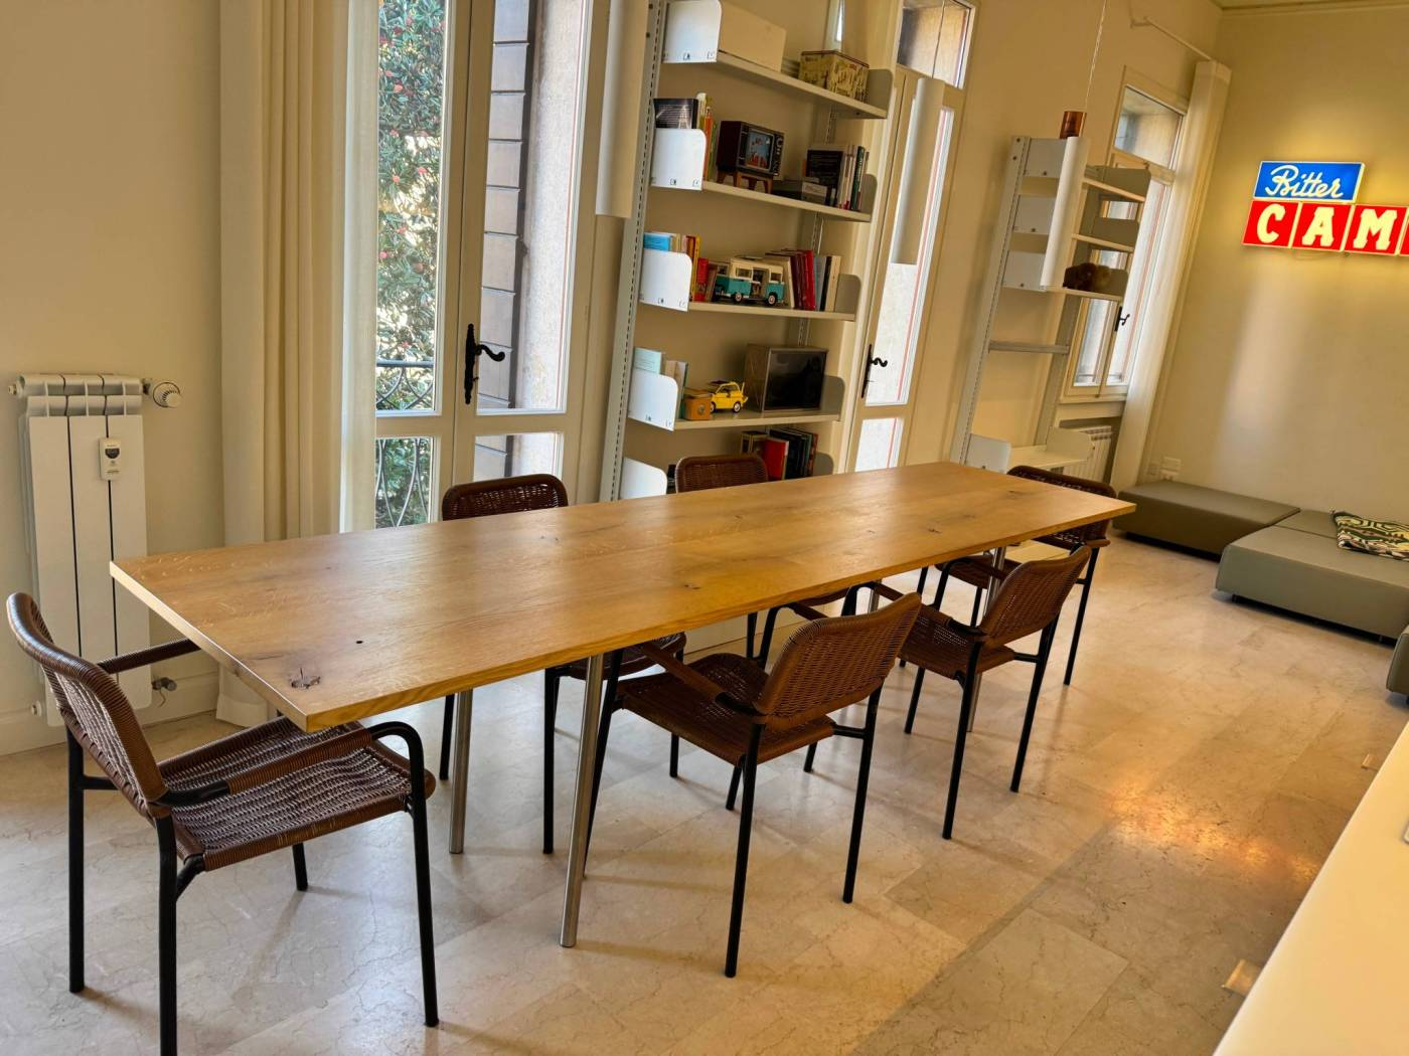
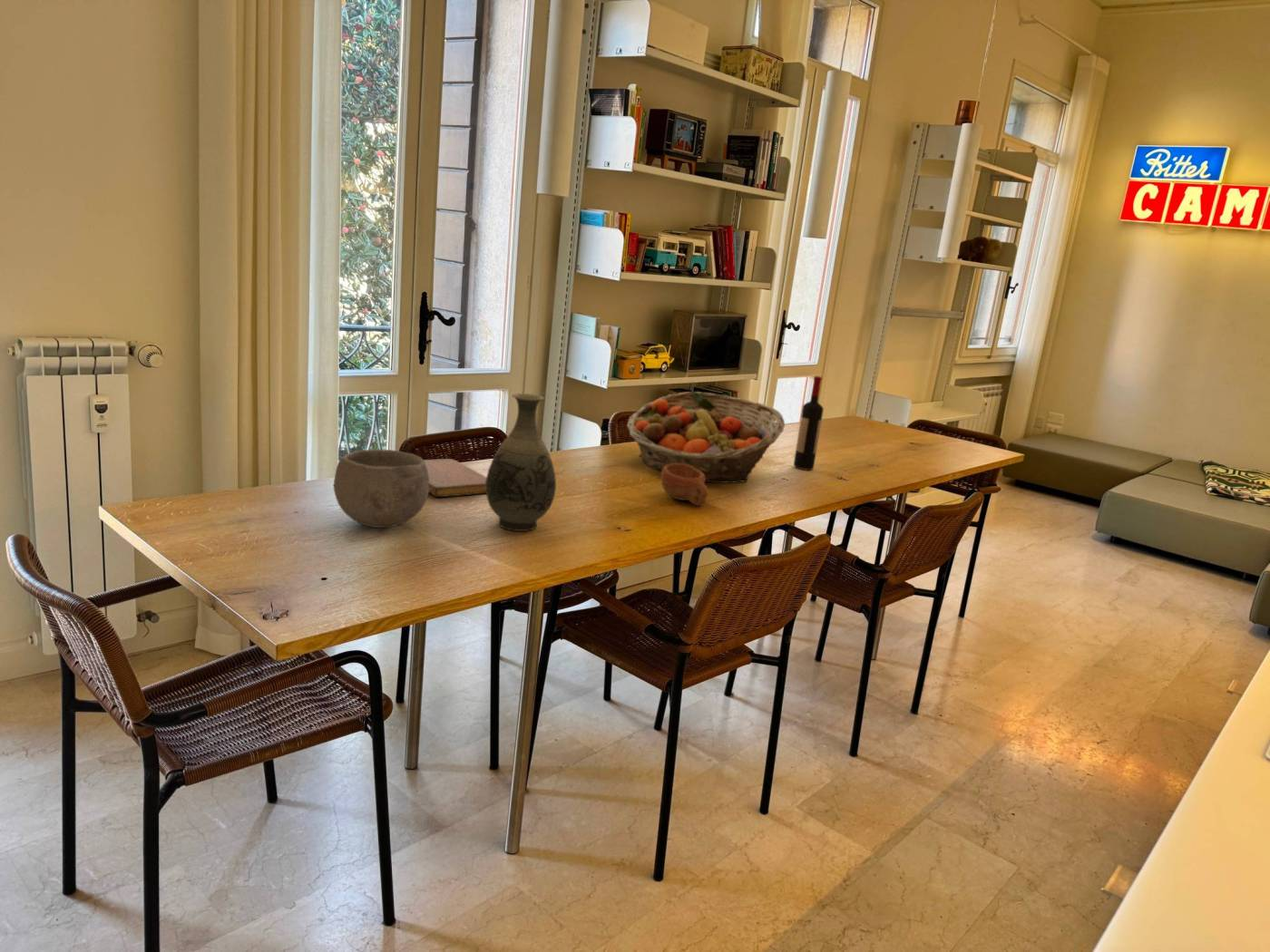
+ cup (686, 484)
+ notebook (444, 476)
+ vase (523, 461)
+ fruit basket (703, 434)
+ bowl (382, 491)
+ wine bottle (810, 423)
